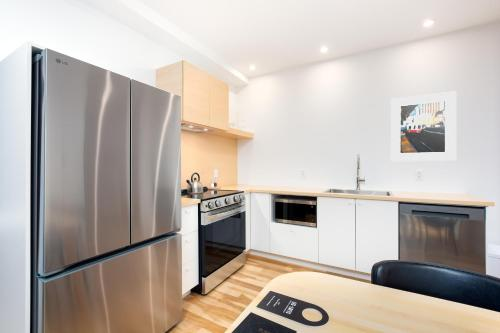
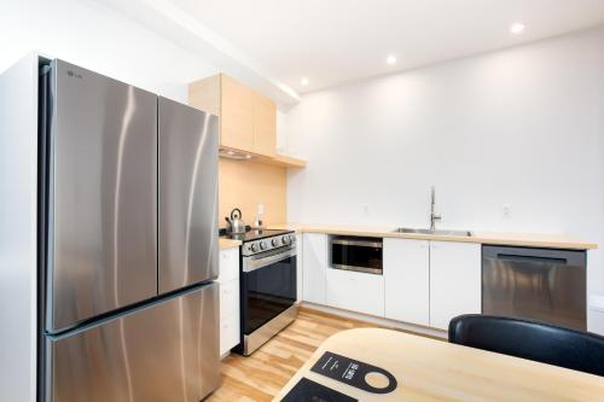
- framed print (421, 128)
